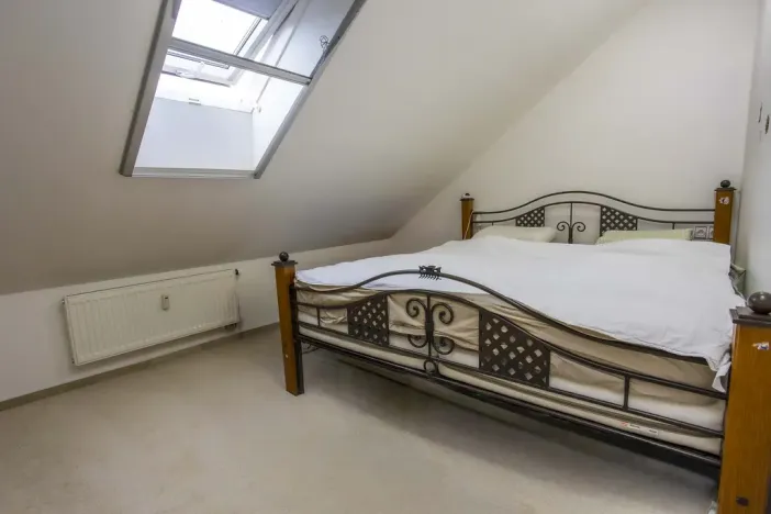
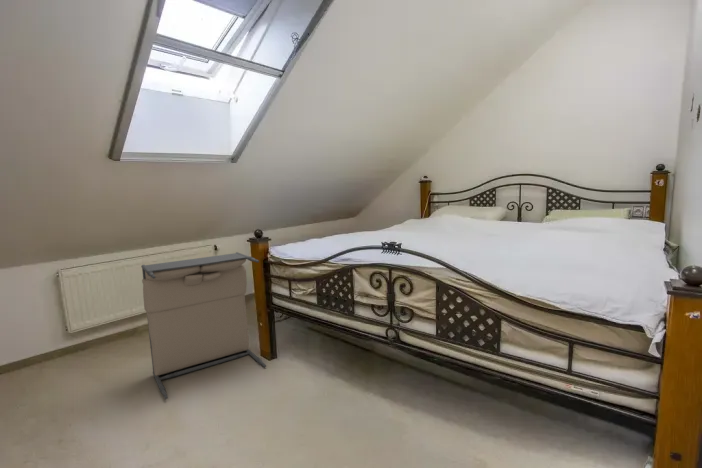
+ laundry hamper (206, 317)
